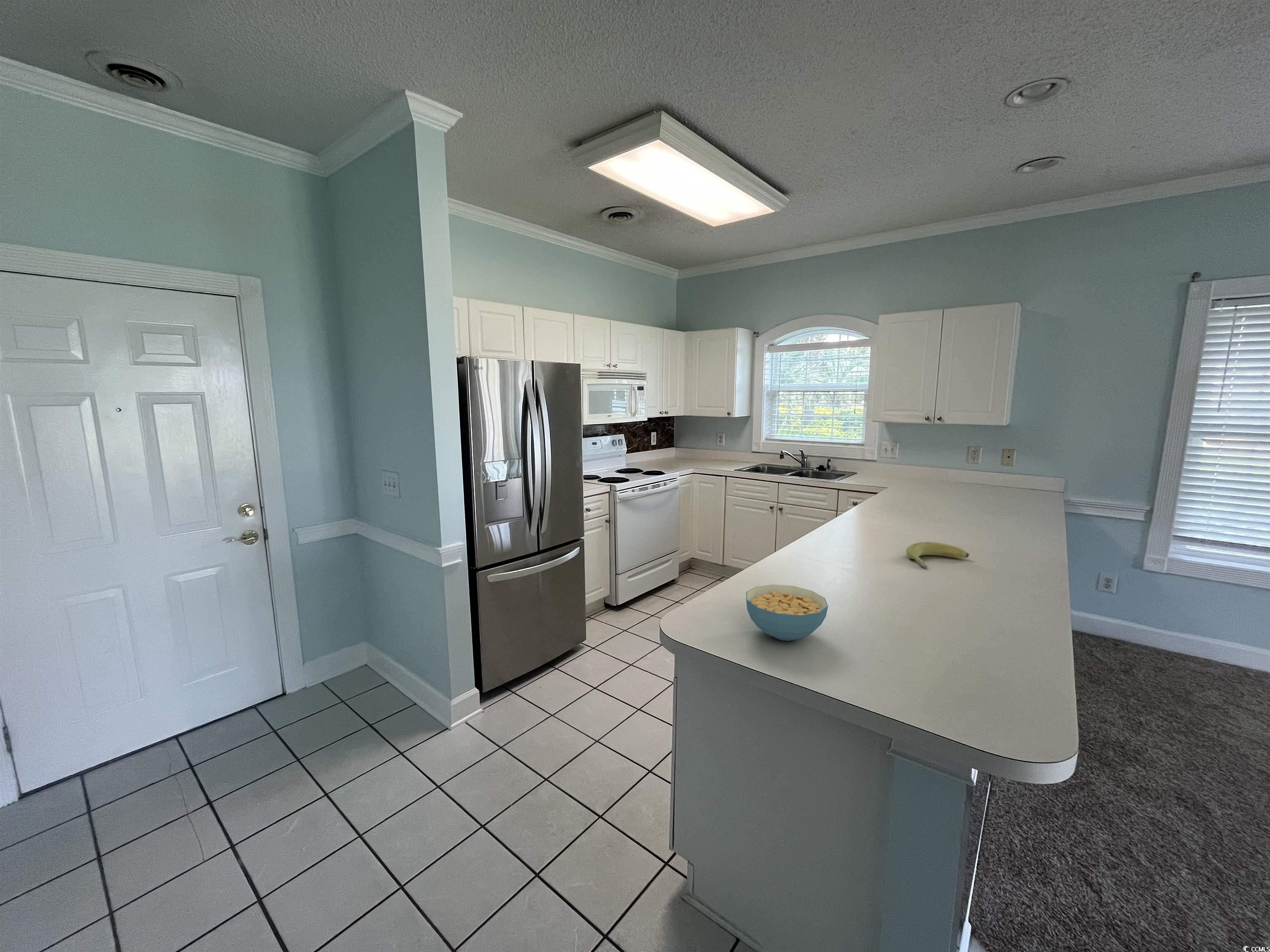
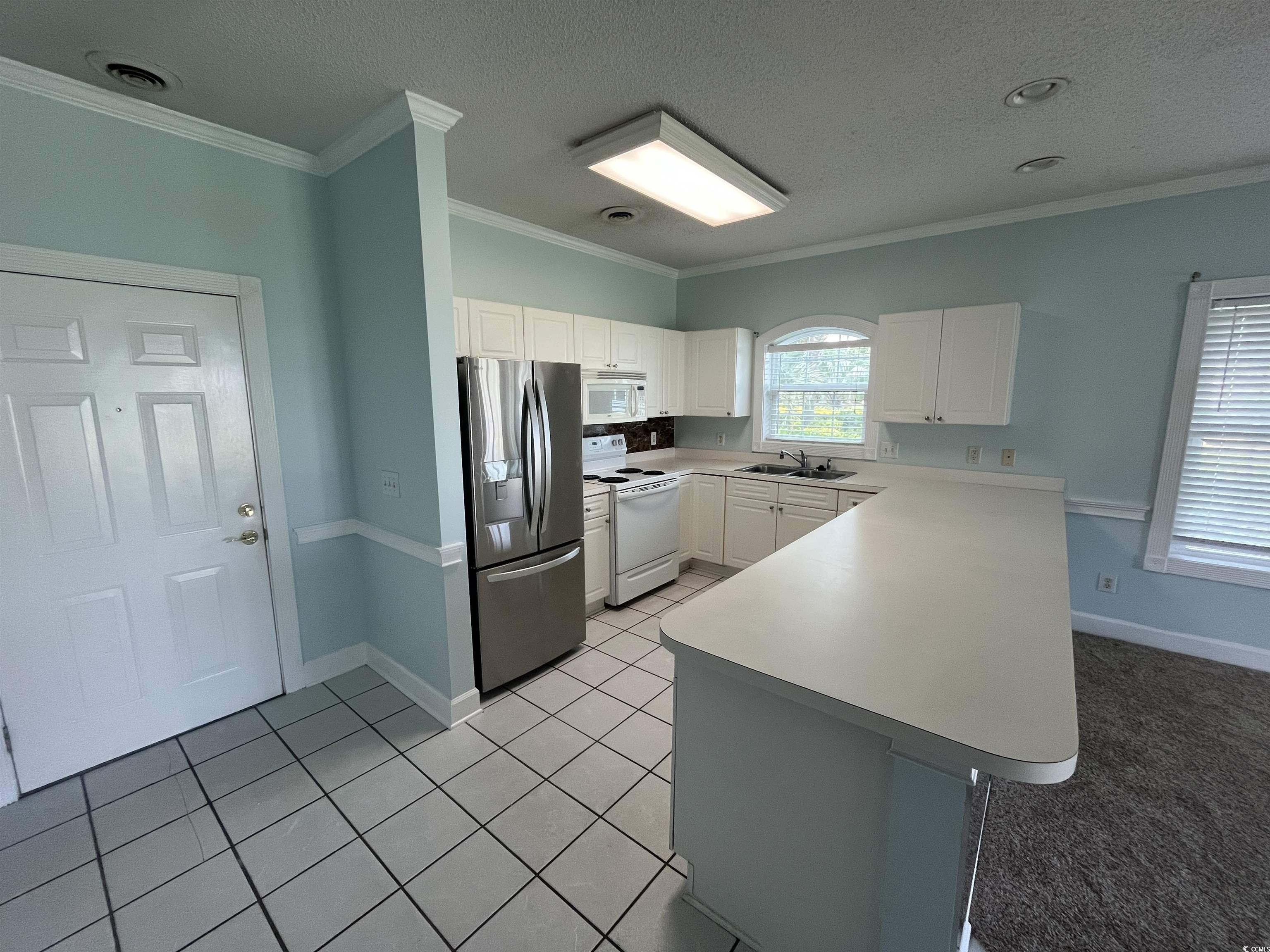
- cereal bowl (785, 617)
- banana (934, 554)
